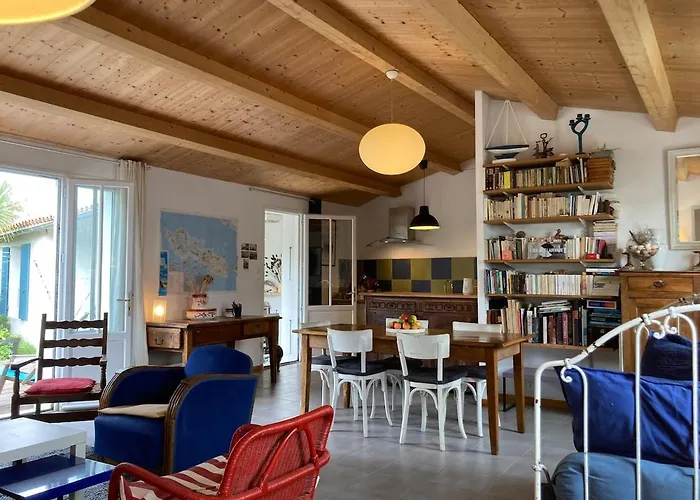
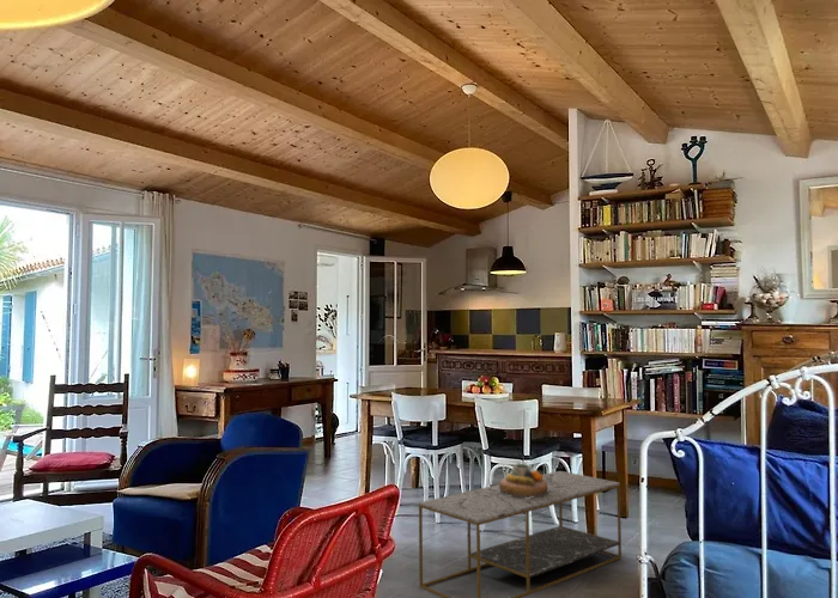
+ coffee table (526, 531)
+ decorative bowl (523, 477)
